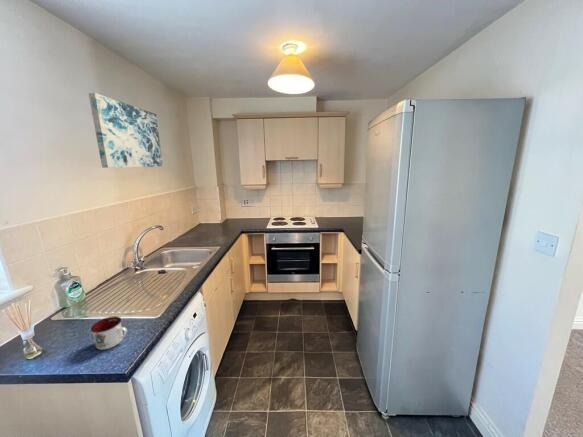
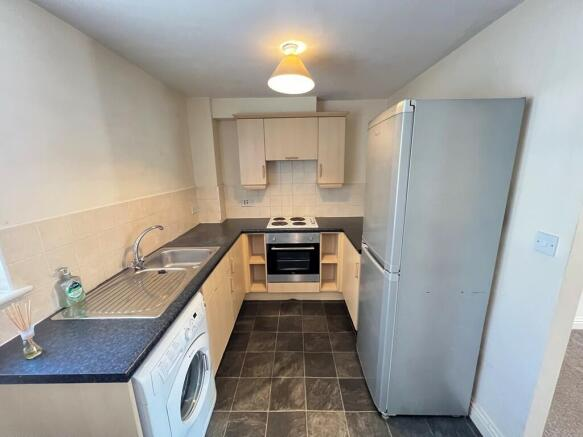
- wall art (132, 137)
- mug (111, 332)
